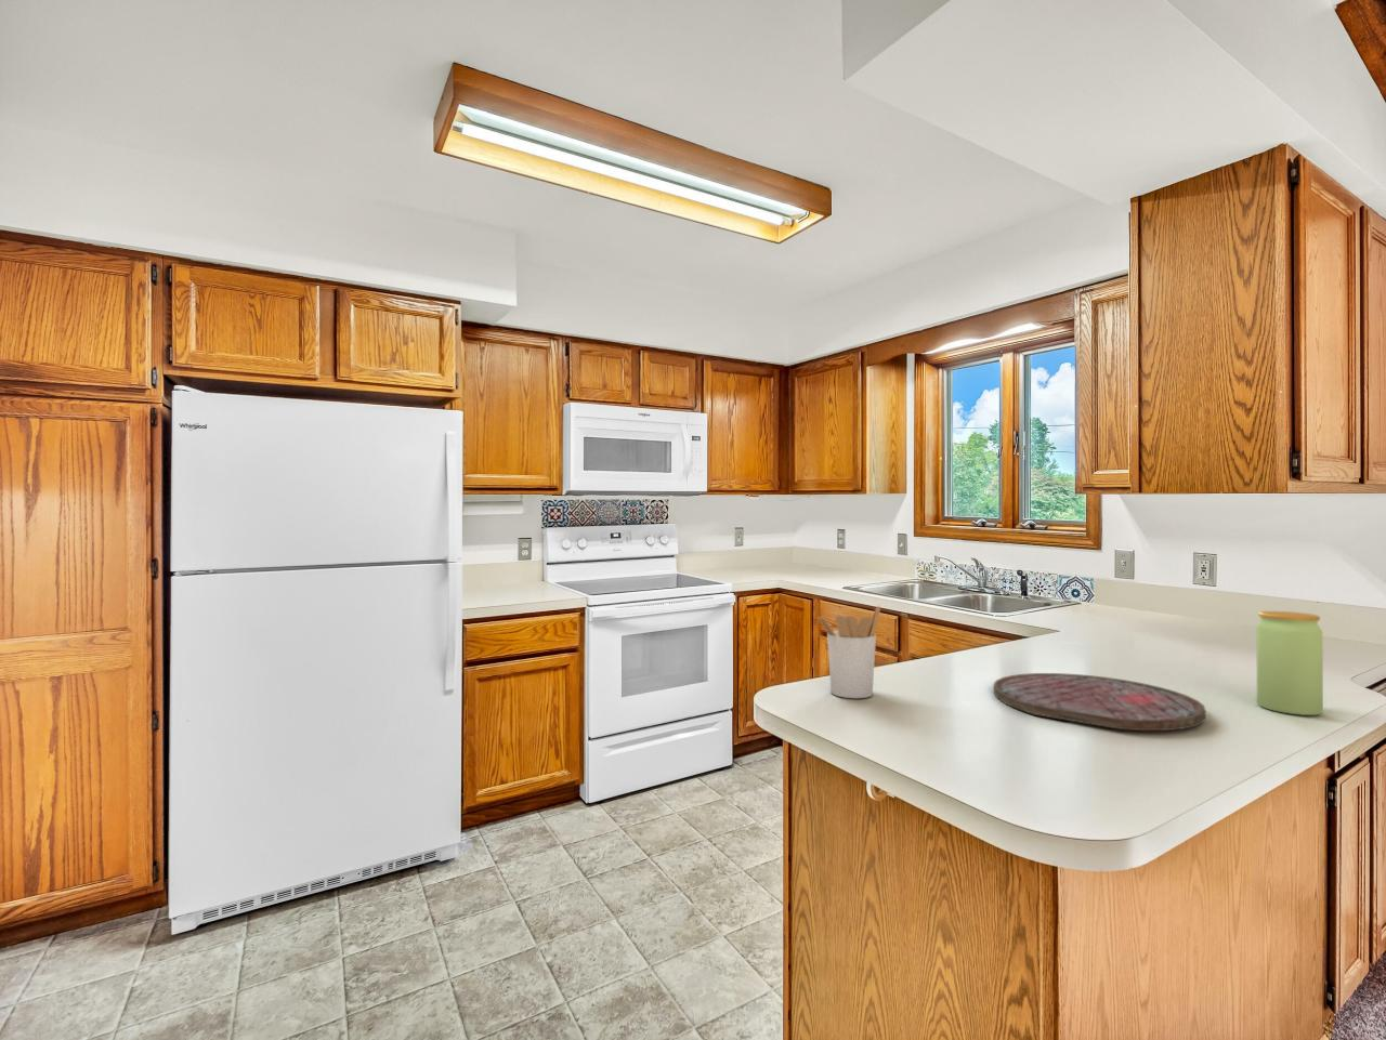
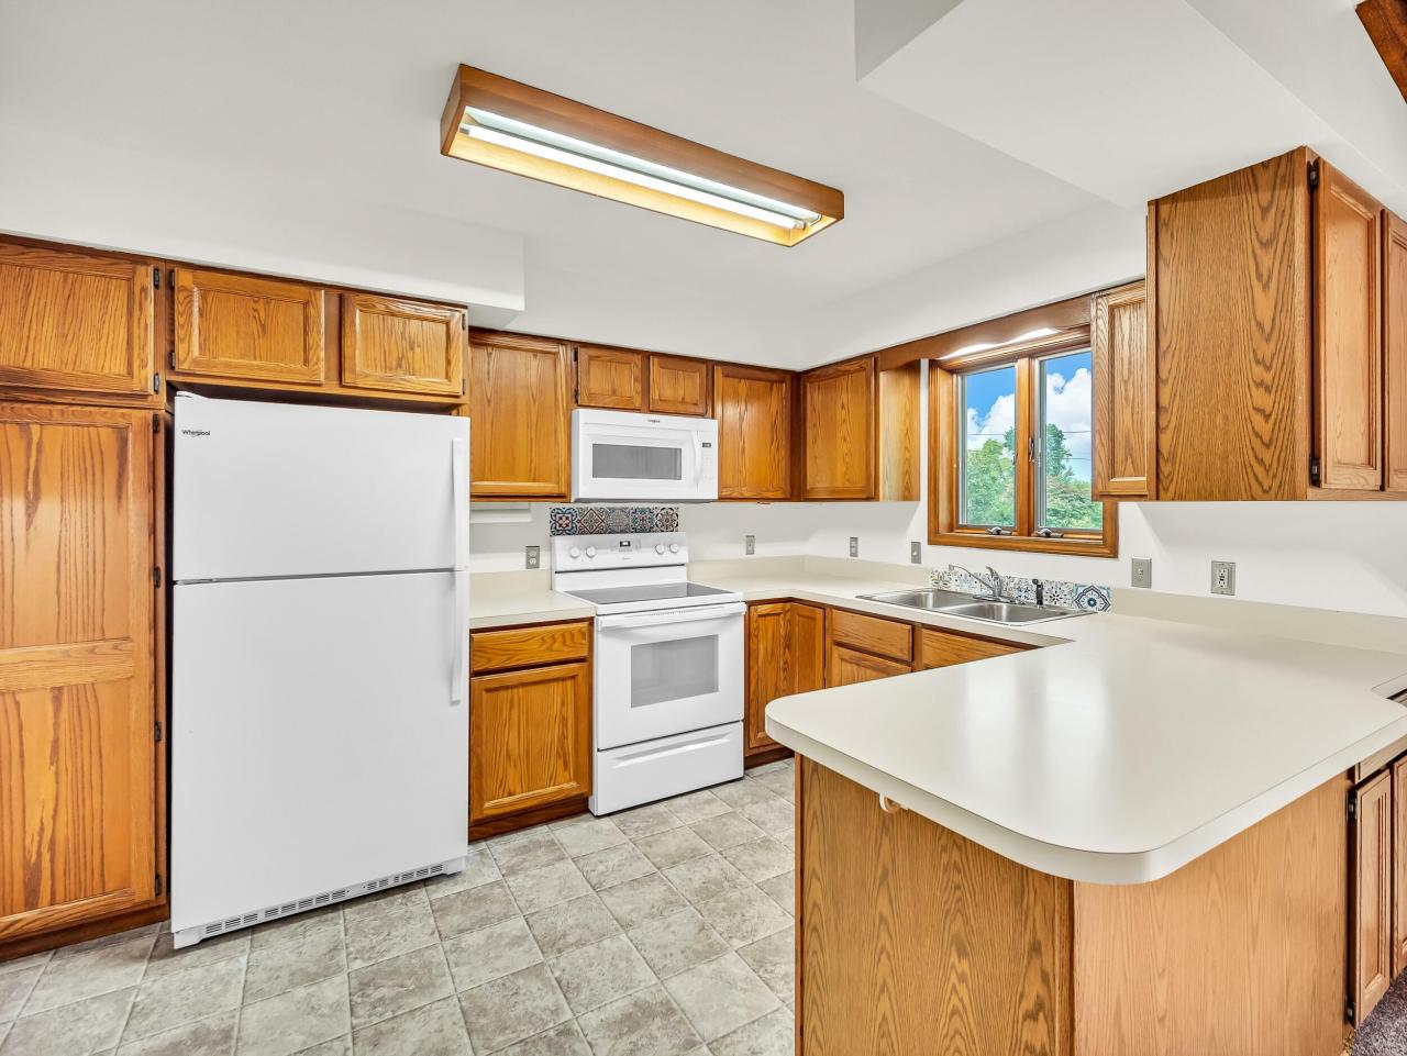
- utensil holder (853, 650)
- jar (1289, 661)
- cutting board (1092, 697)
